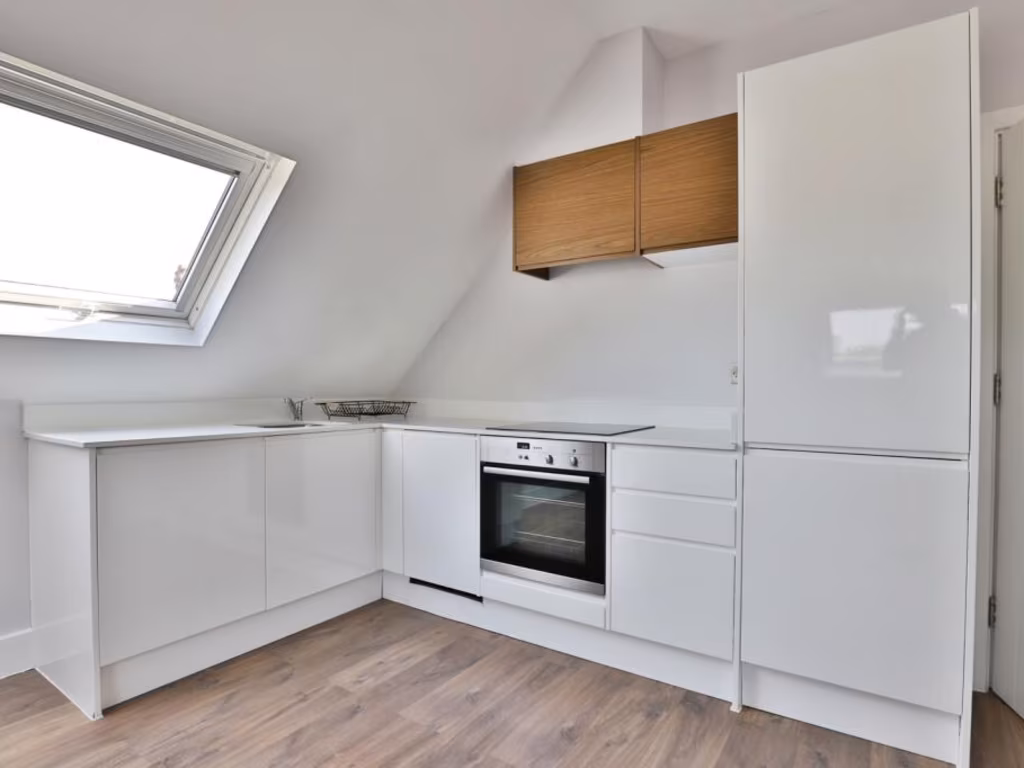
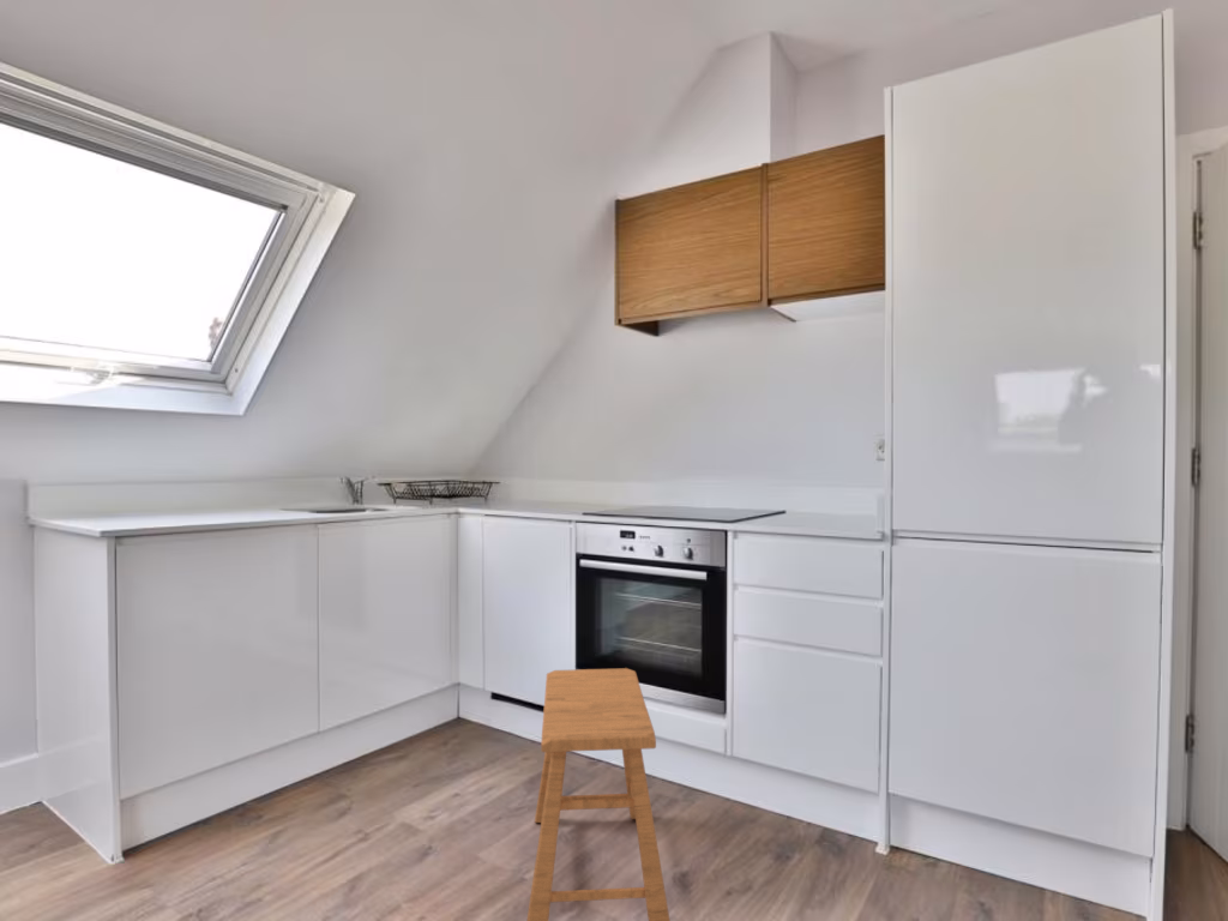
+ stool (594, 795)
